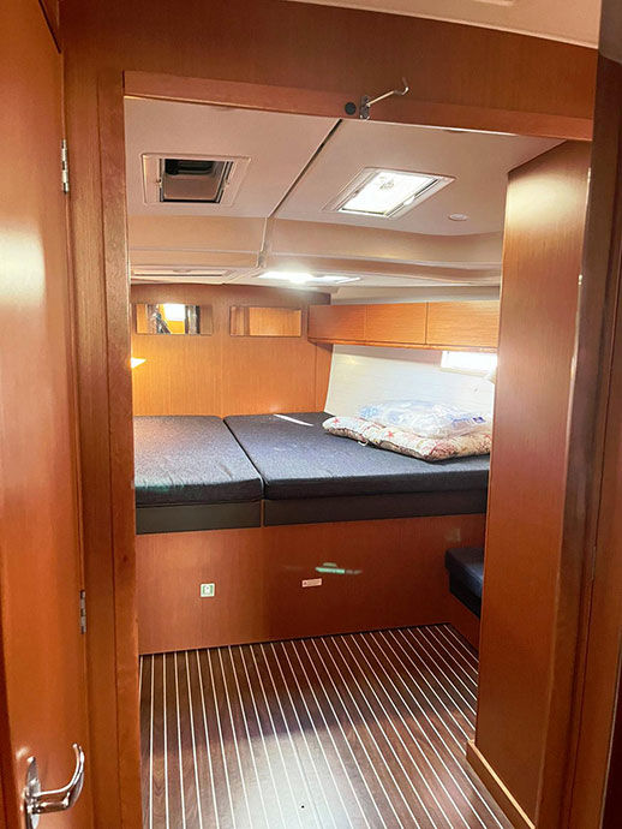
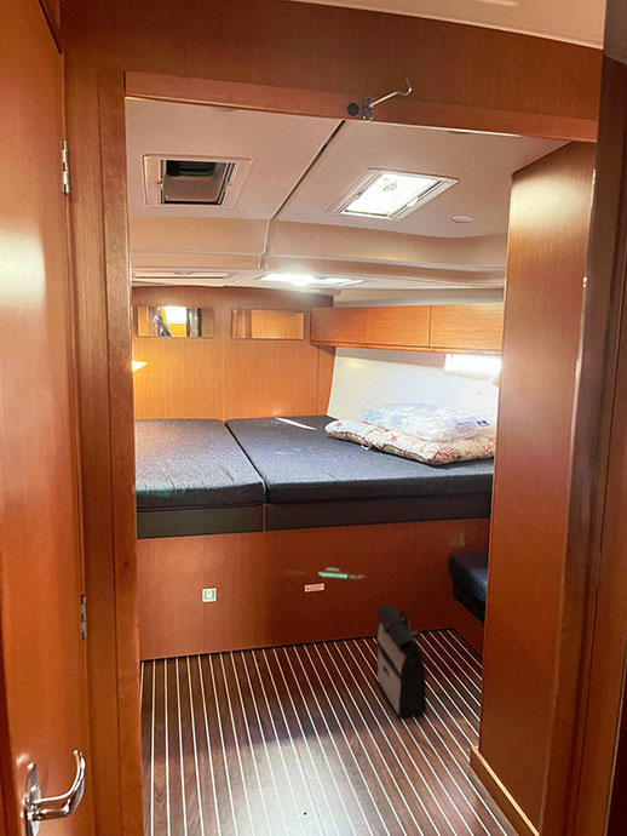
+ backpack (399, 654)
